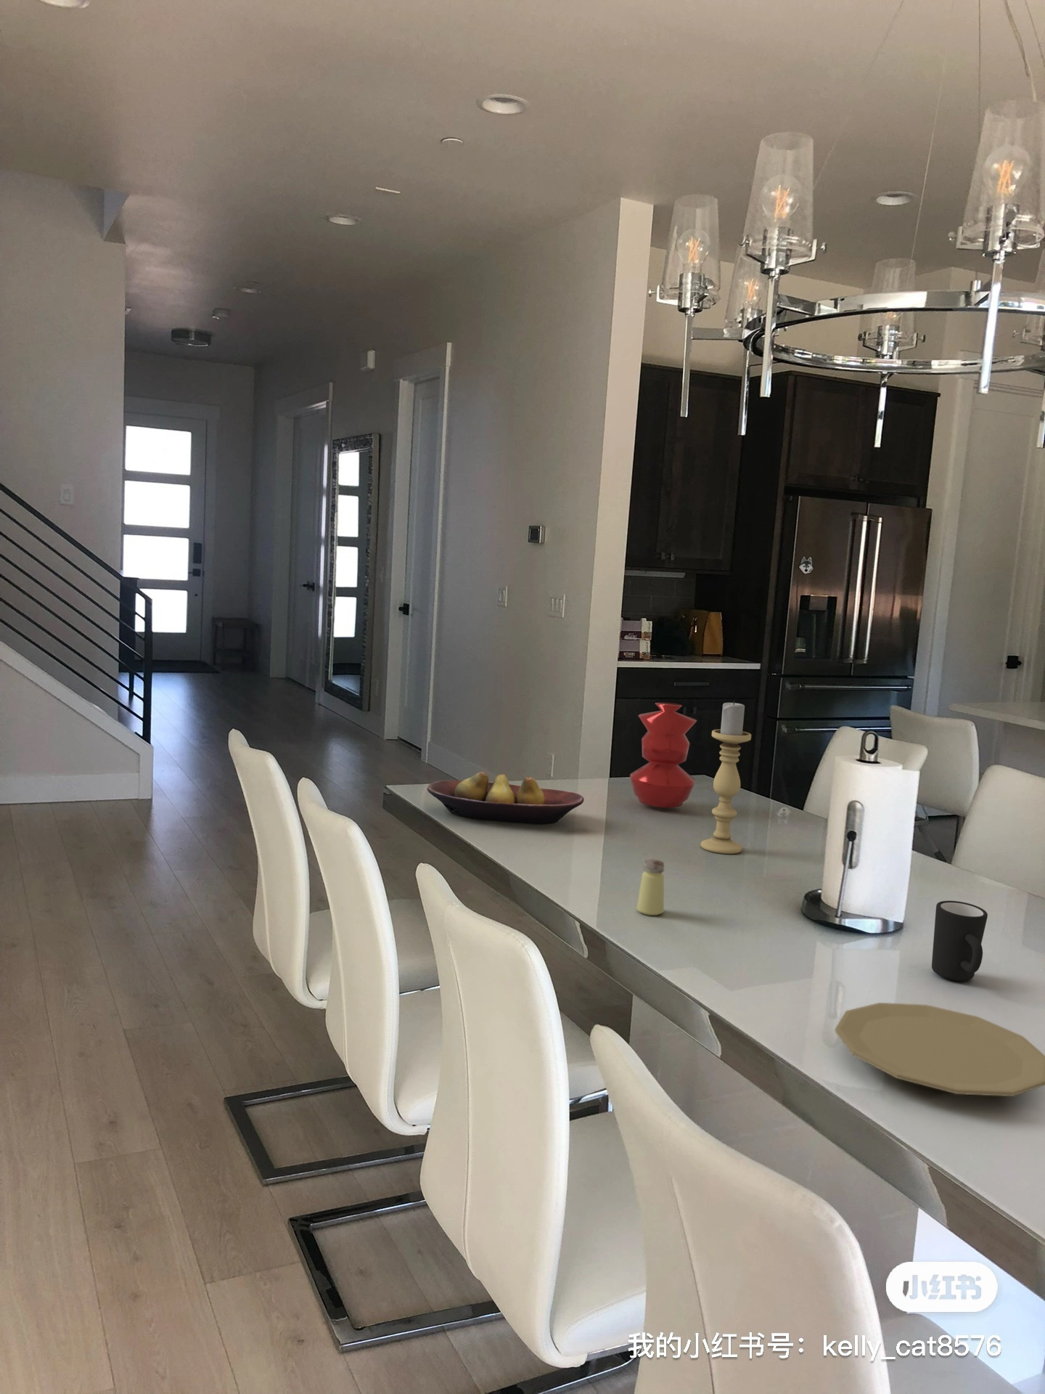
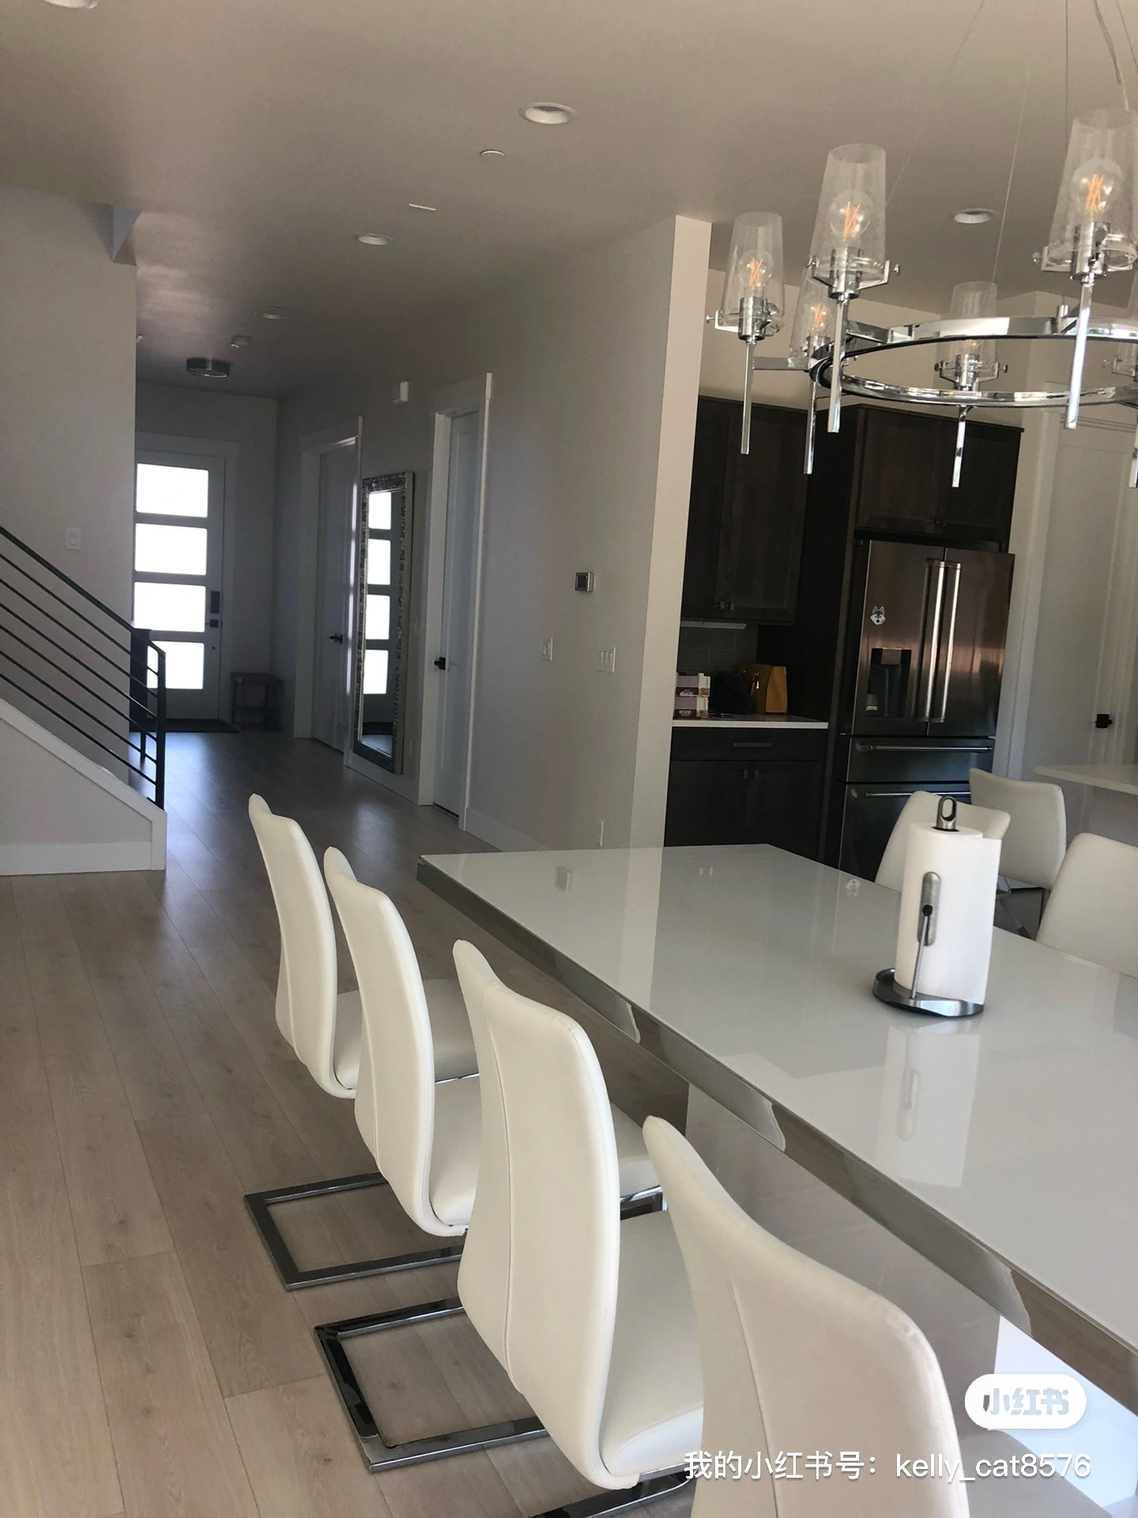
- candle holder (727, 775)
- fruit bowl (505, 795)
- saltshaker (652, 886)
- mug (963, 946)
- vase (664, 756)
- plate (939, 1054)
